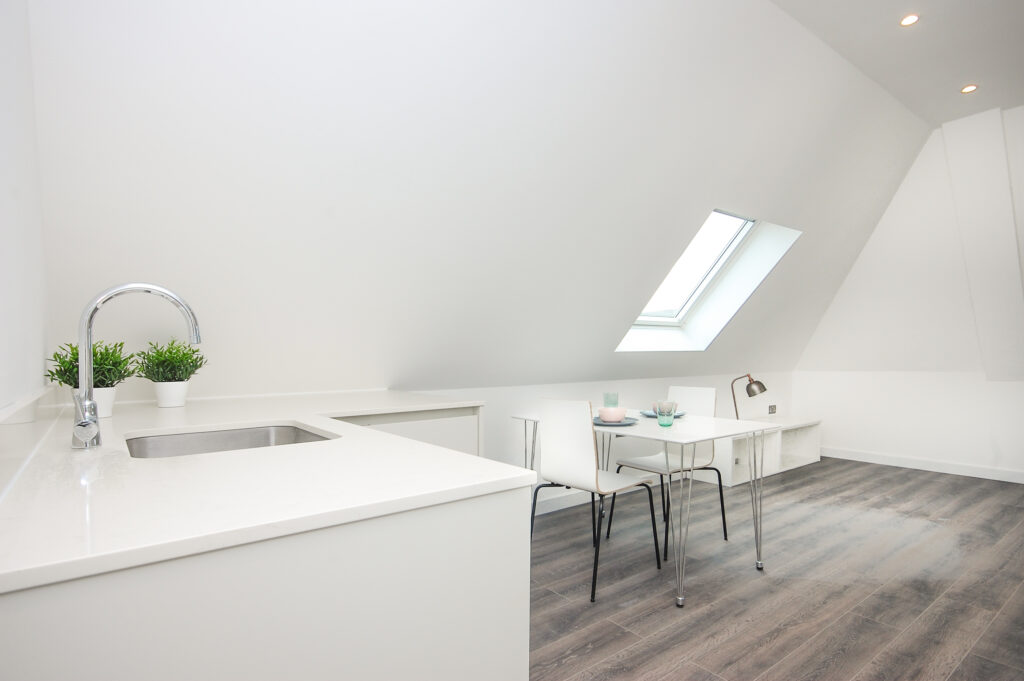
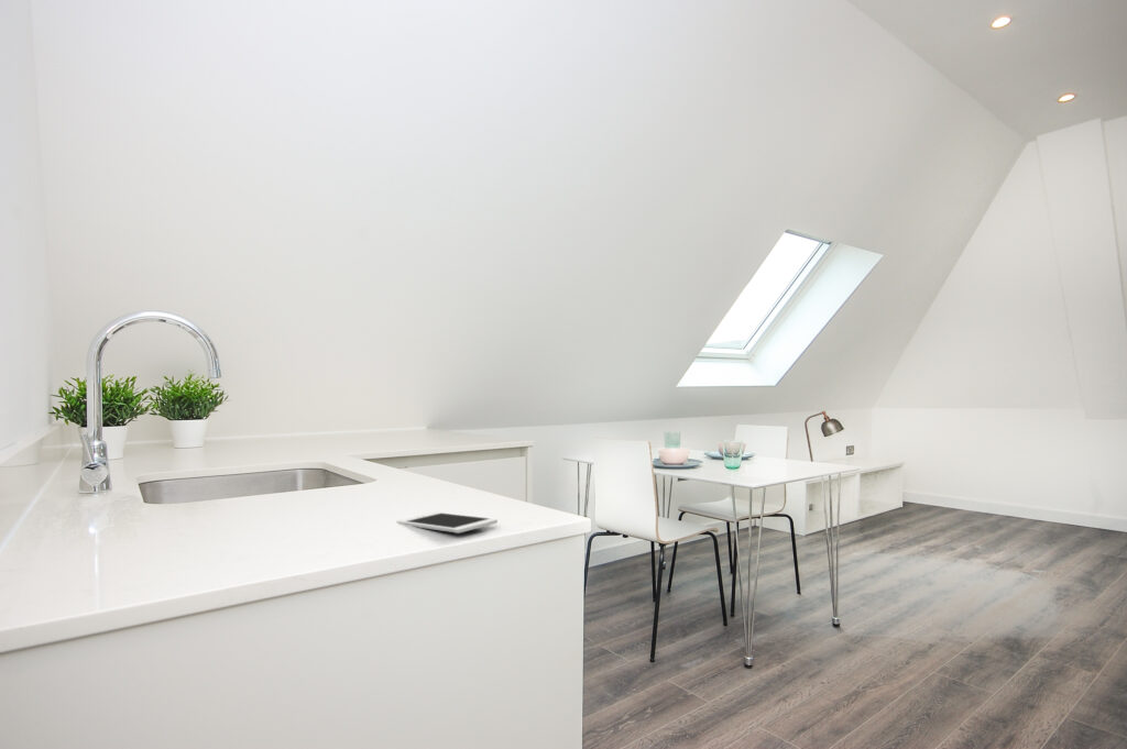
+ cell phone (446, 521)
